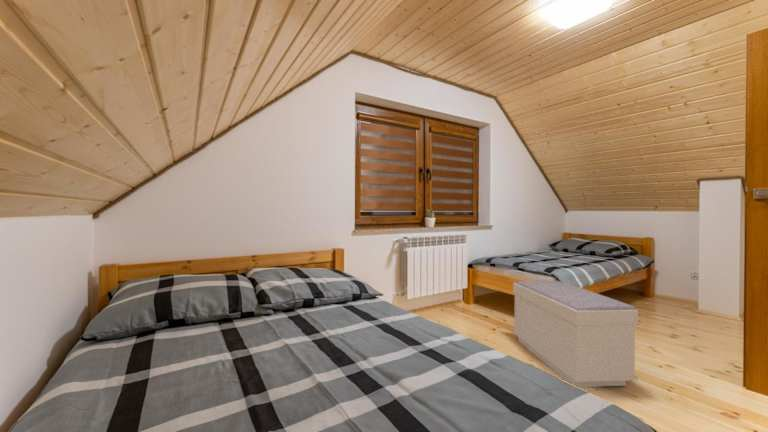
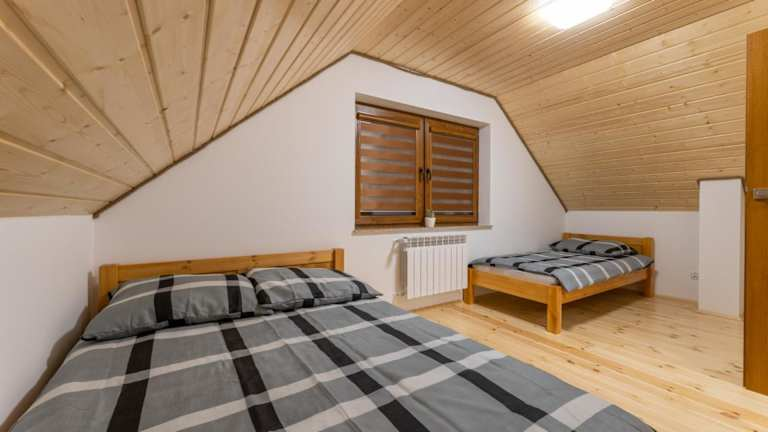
- bench (565, 325)
